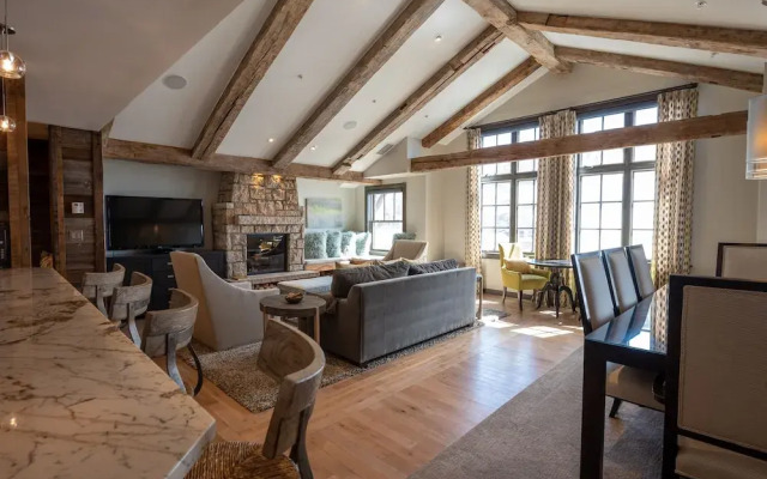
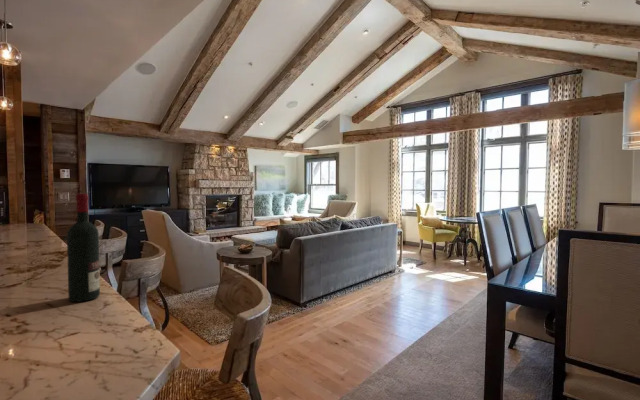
+ alcohol (83, 246)
